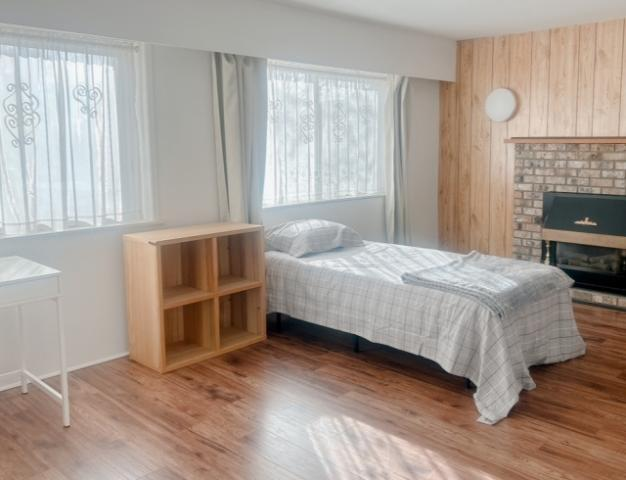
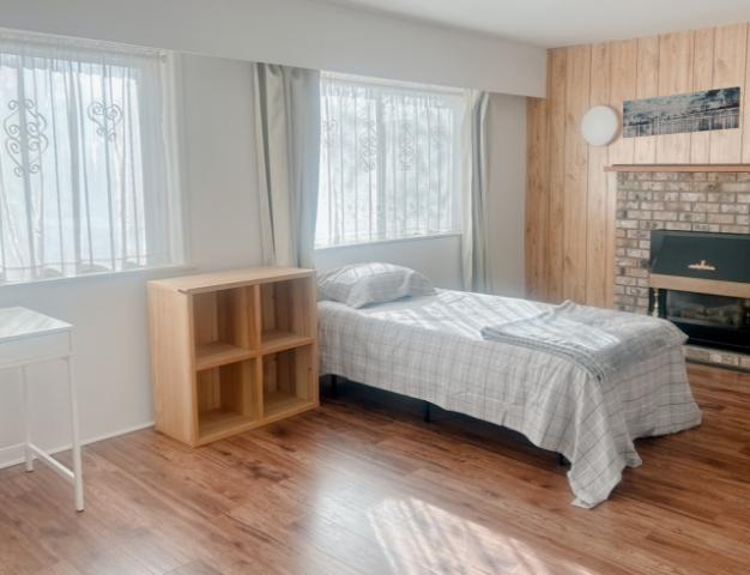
+ wall art (678, 114)
